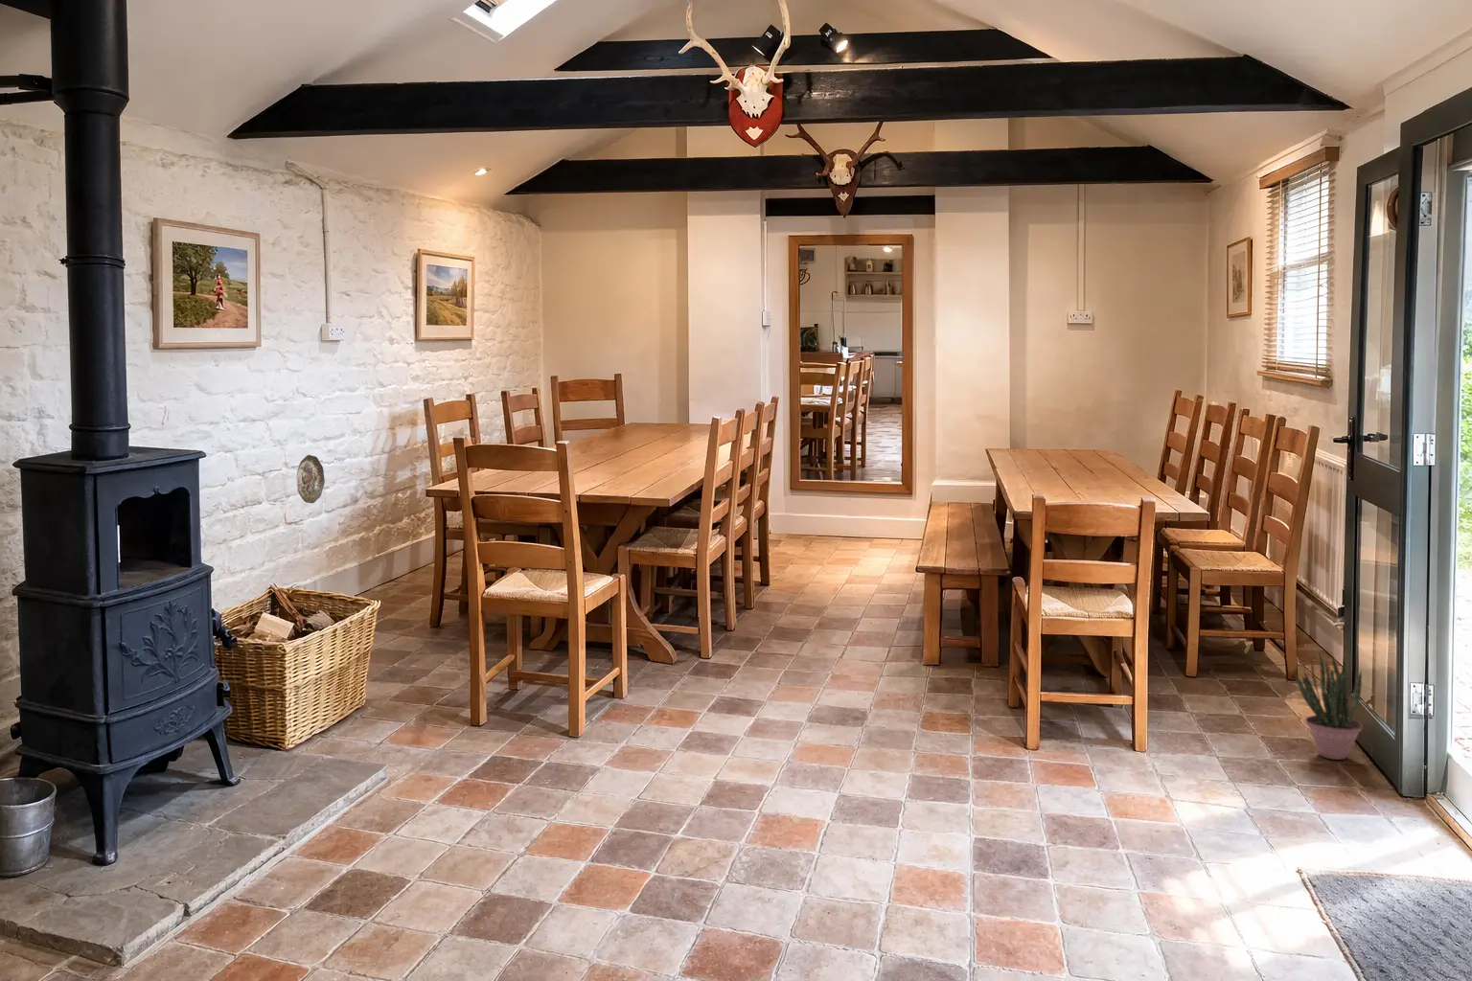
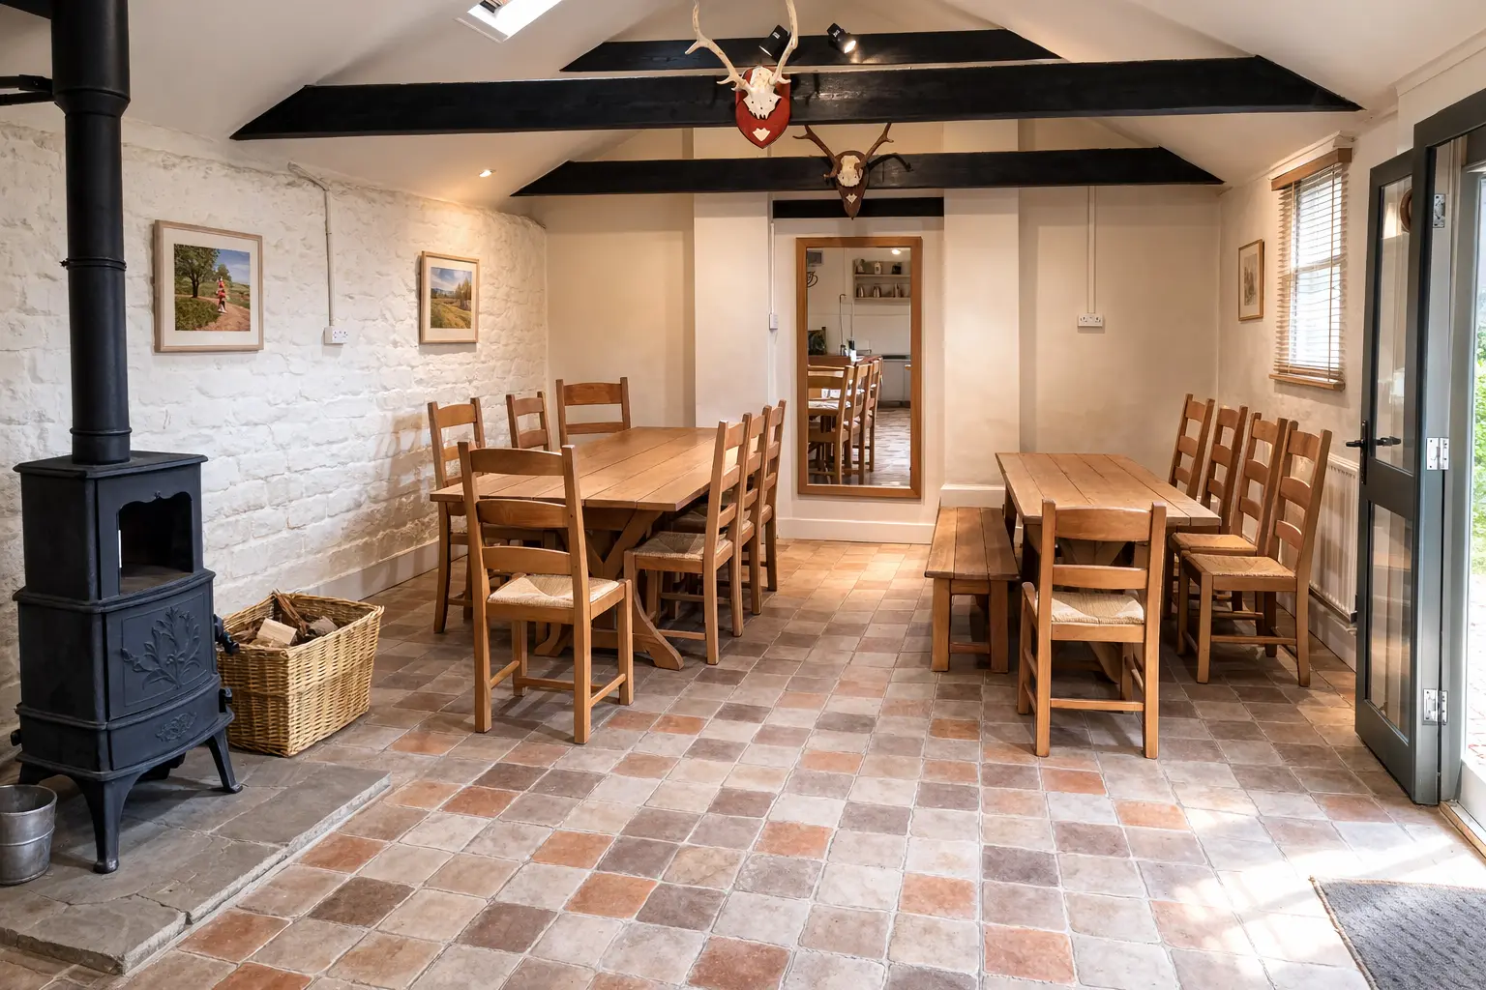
- potted plant (1327, 704)
- decorative plate (309, 480)
